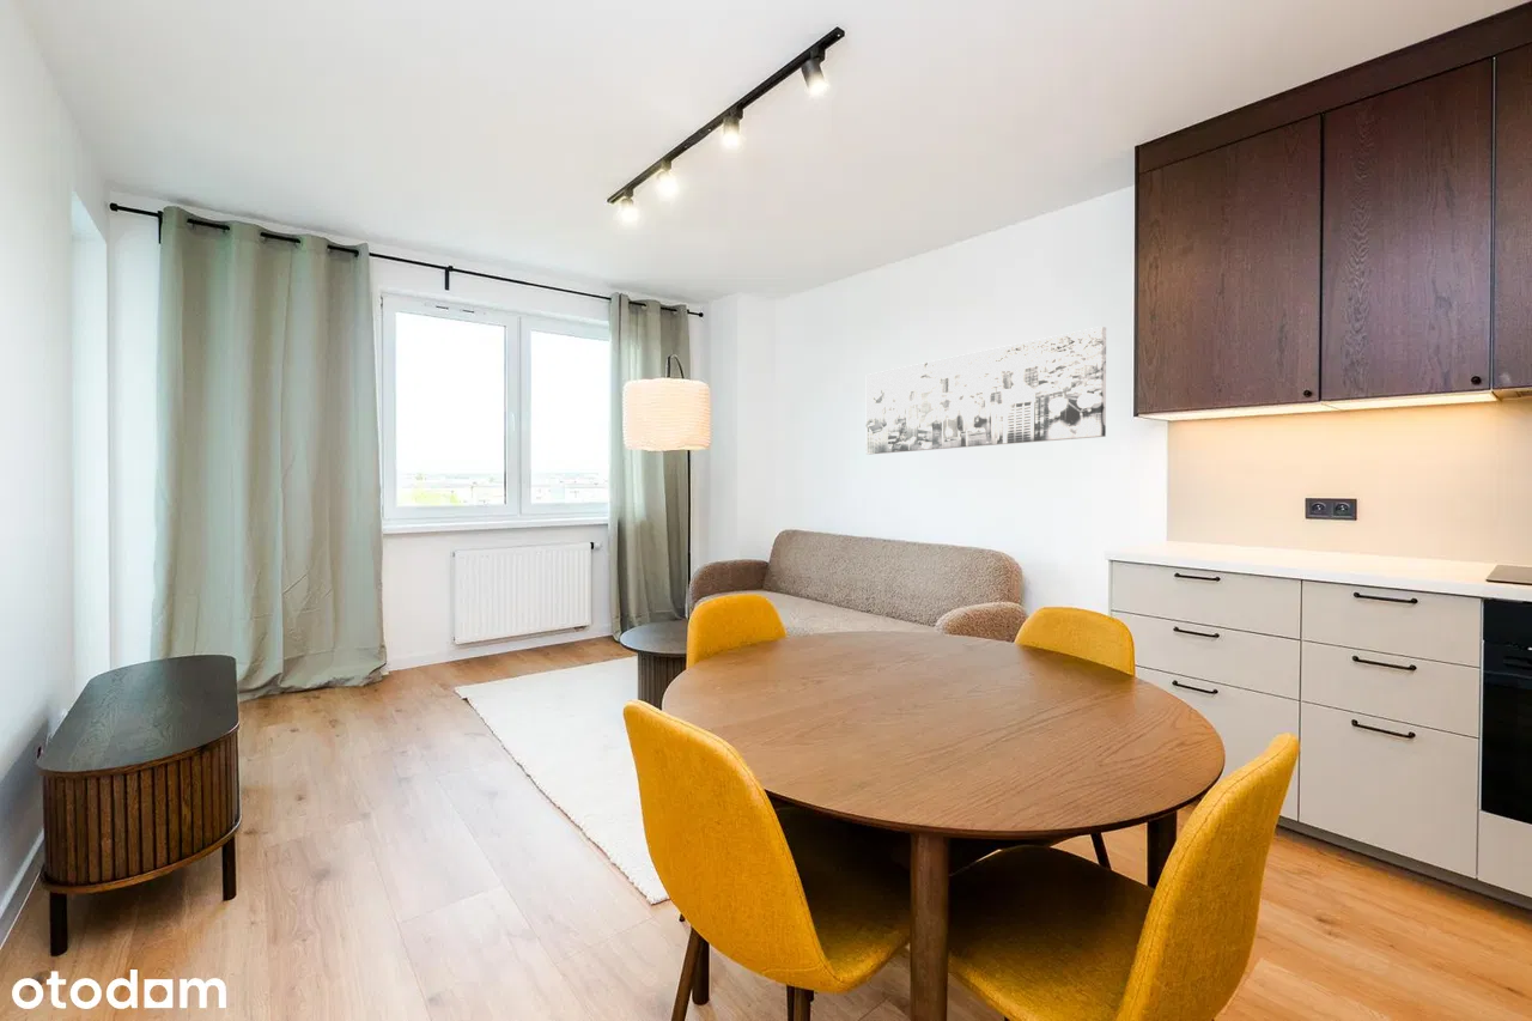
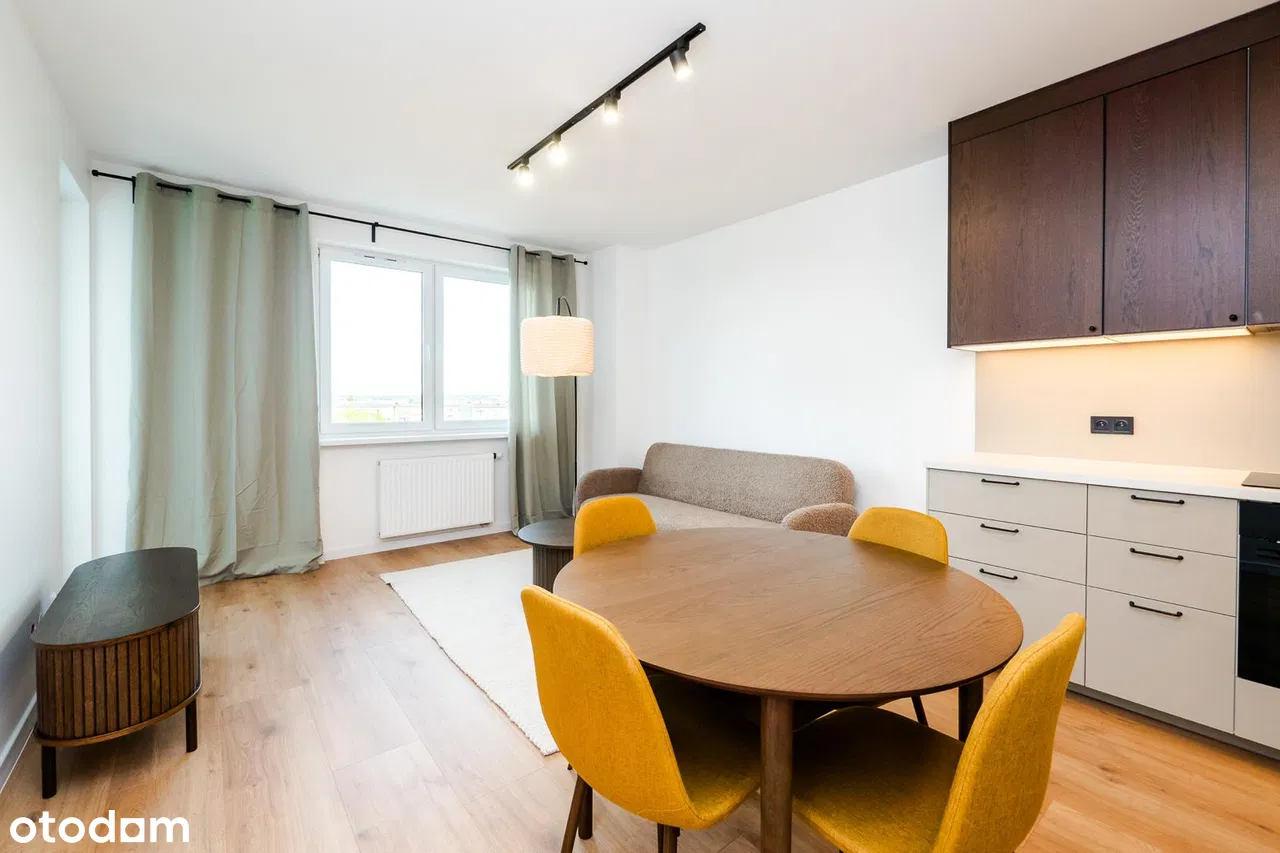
- wall art (966, 400)
